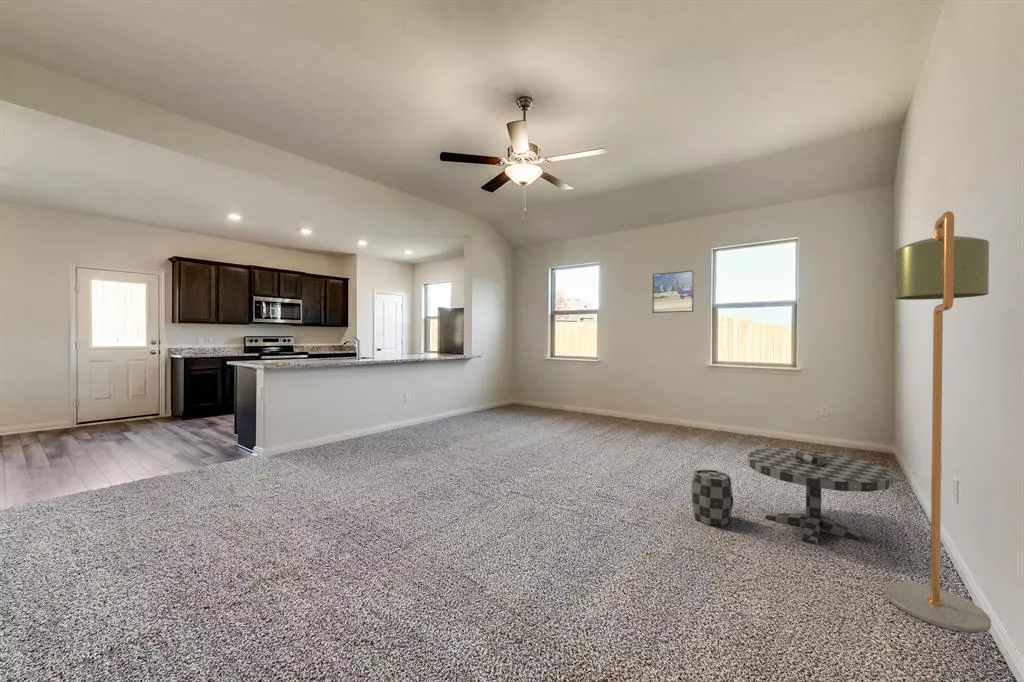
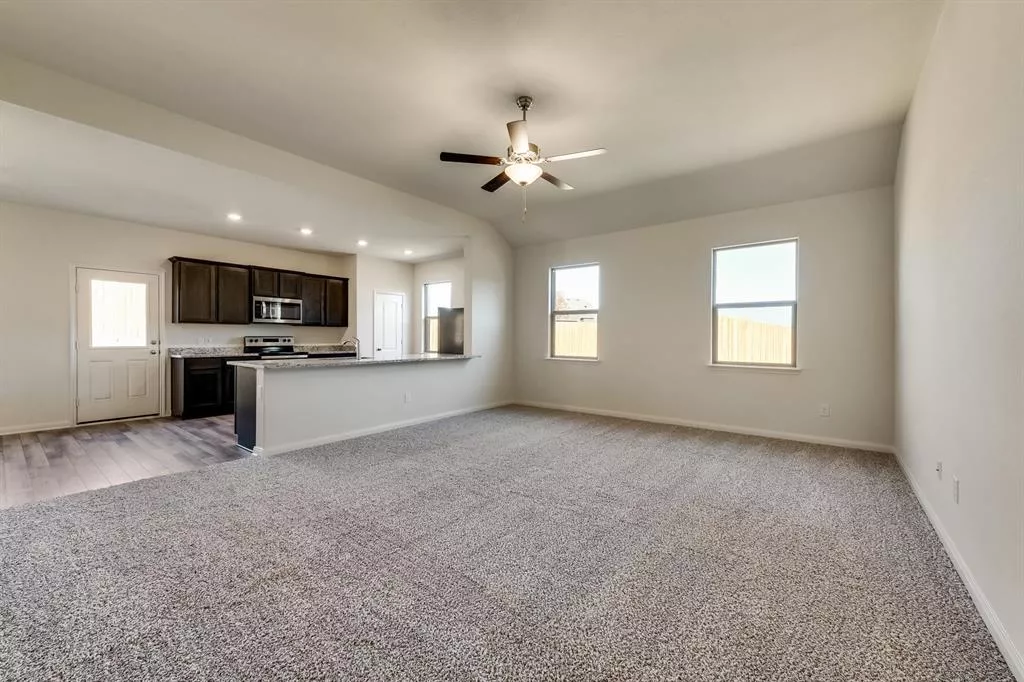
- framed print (672, 292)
- coffee table (791, 482)
- floor lamp (937, 415)
